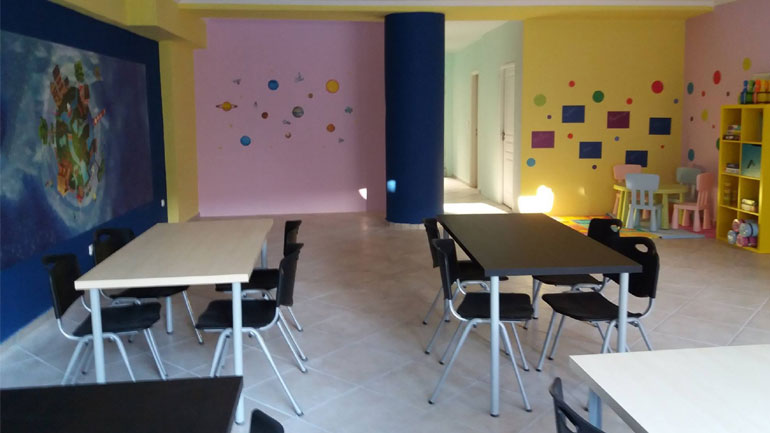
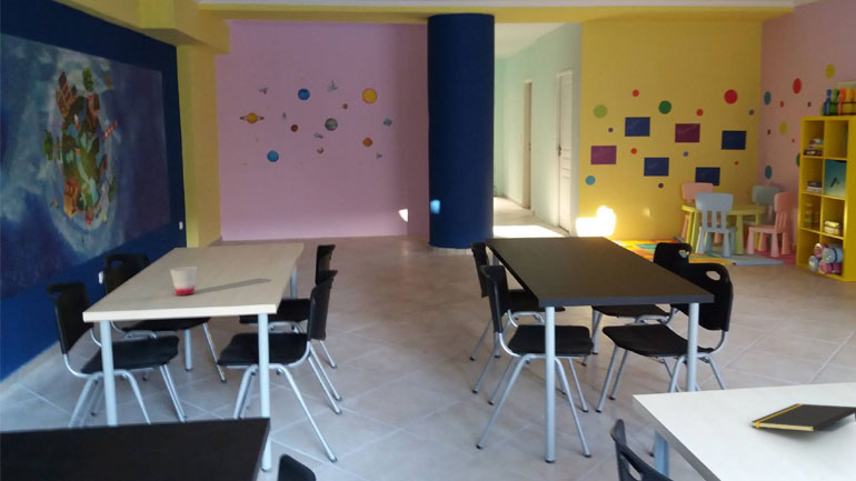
+ cup (183, 281)
+ notepad (804, 417)
